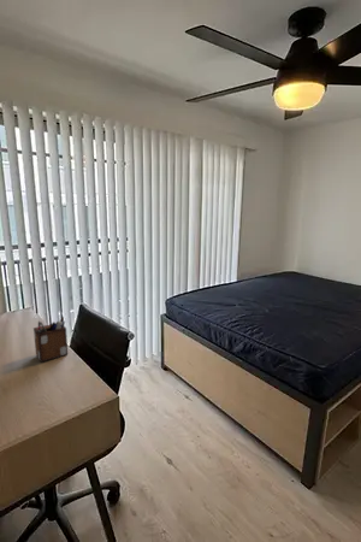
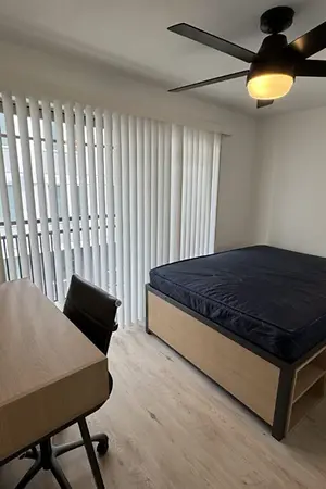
- desk organizer (51, 336)
